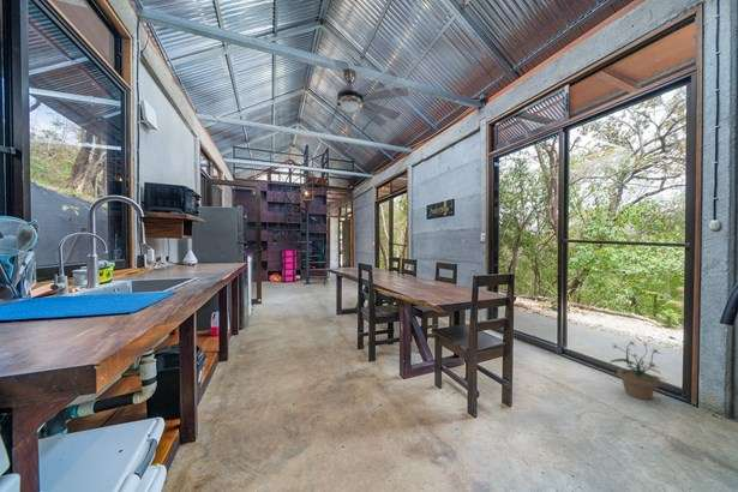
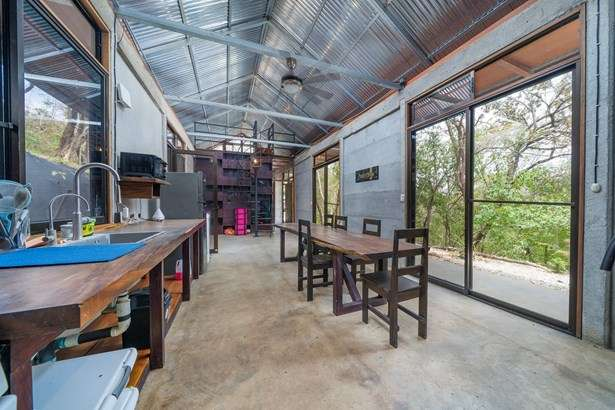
- potted plant (638, 368)
